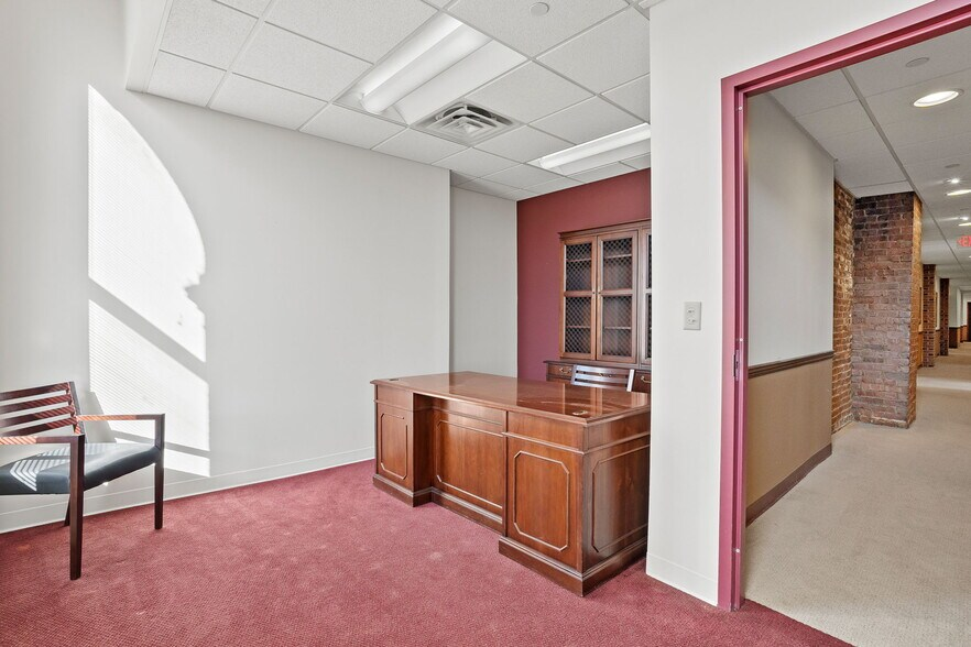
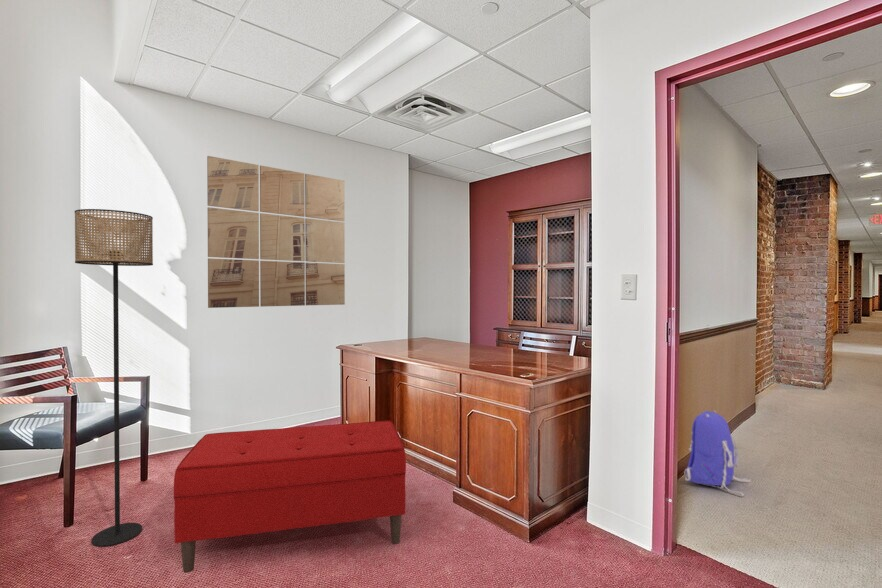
+ floor lamp (116, 375)
+ bench (300, 486)
+ backpack (714, 446)
+ wall art (282, 237)
